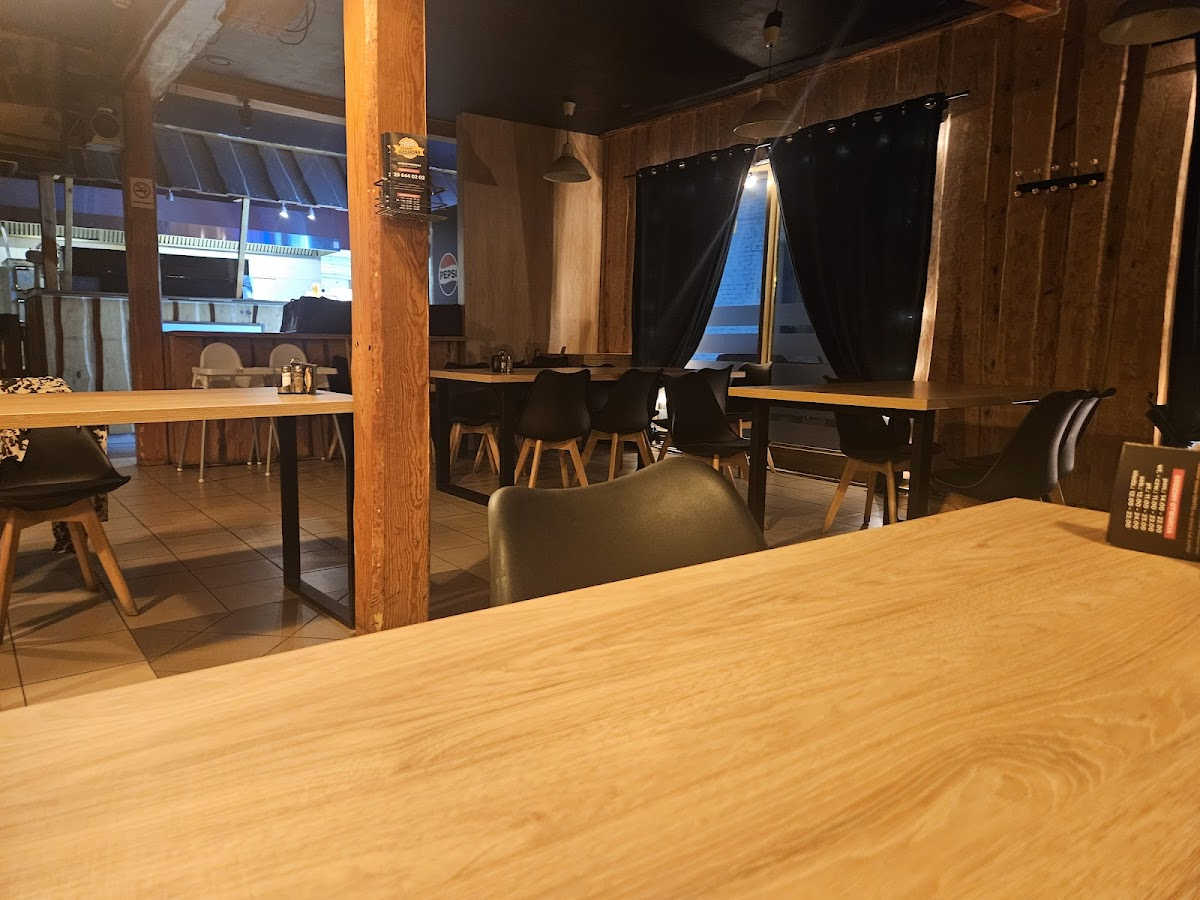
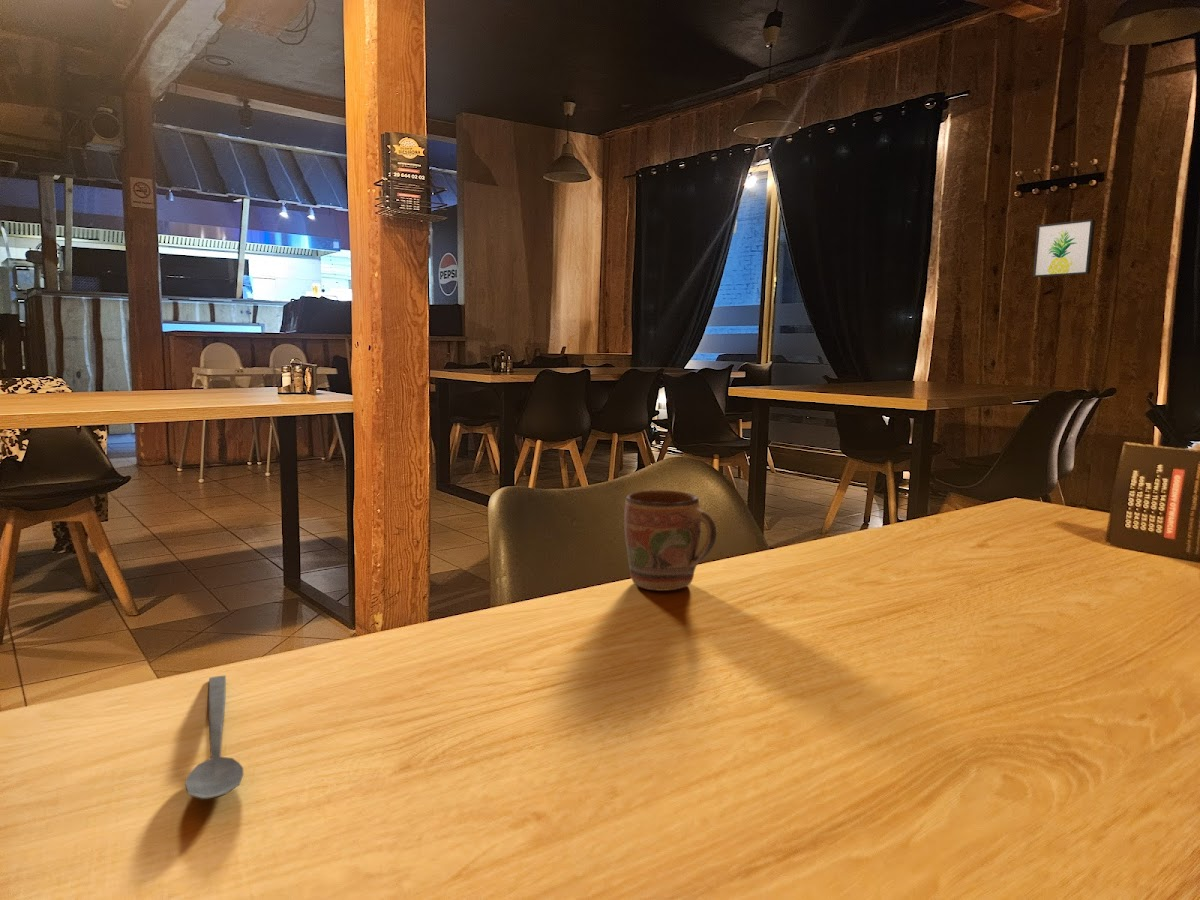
+ spoon (215, 727)
+ wall art (1063, 249)
+ mug (664, 541)
